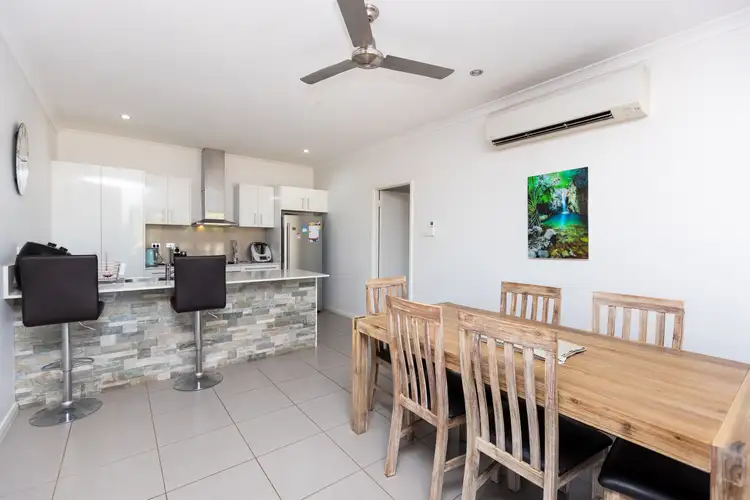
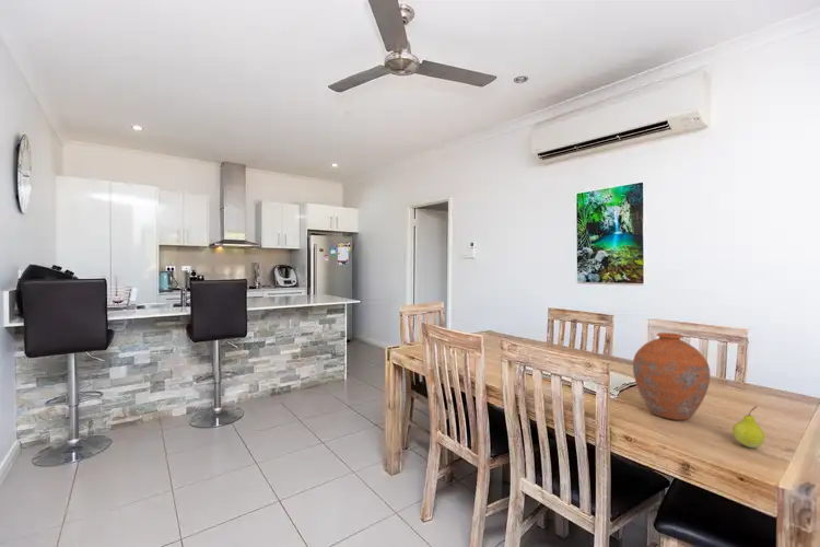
+ fruit (748, 424)
+ vase (669, 374)
